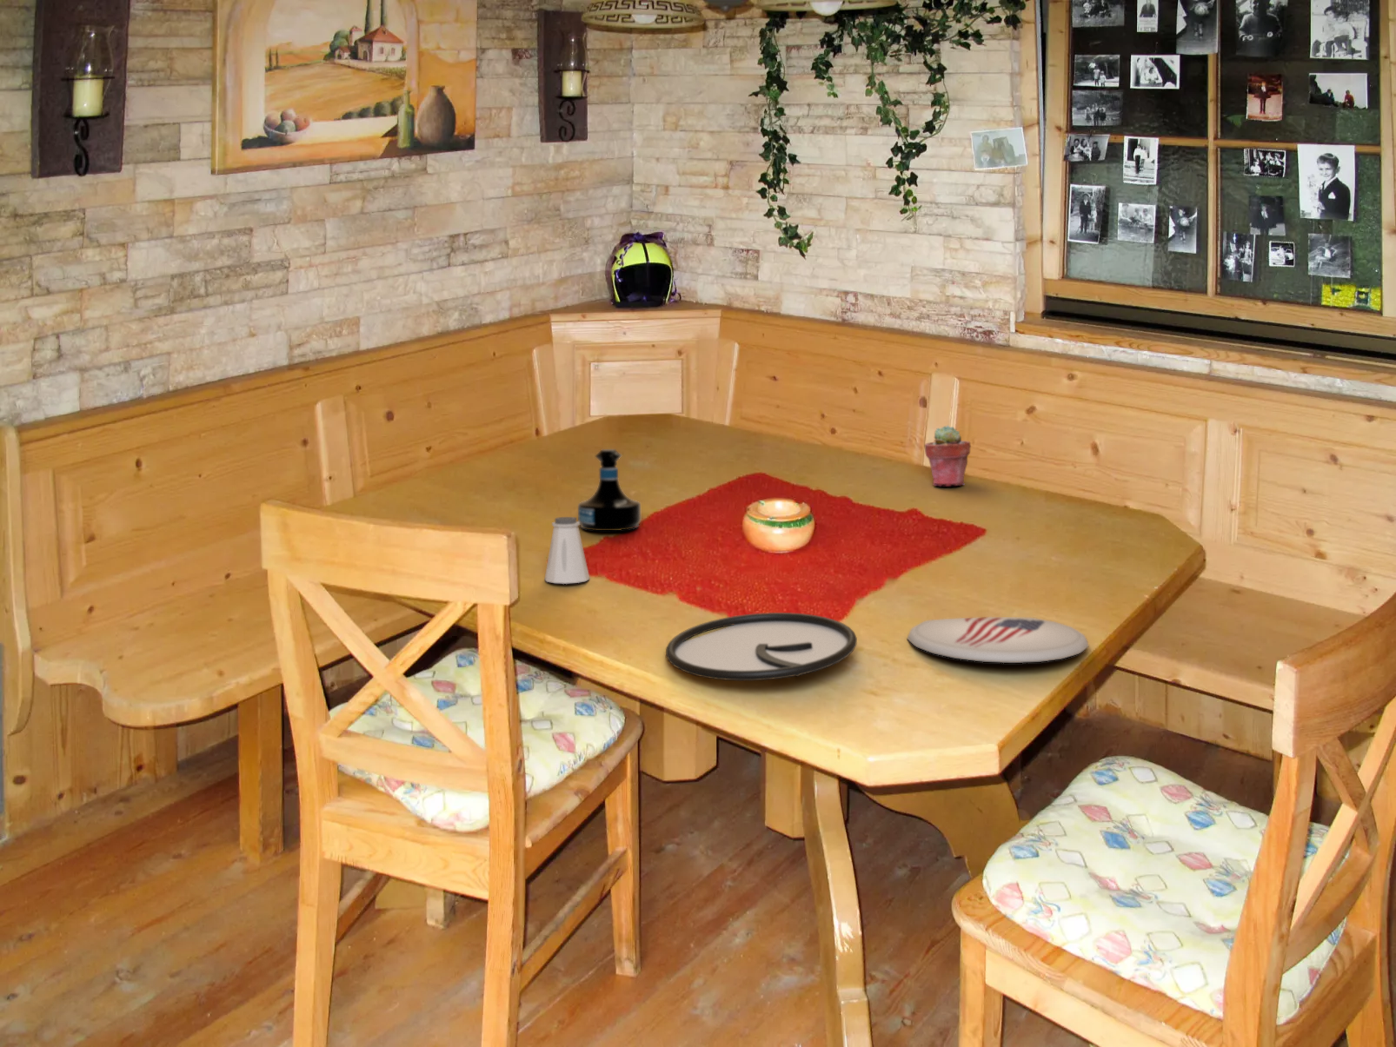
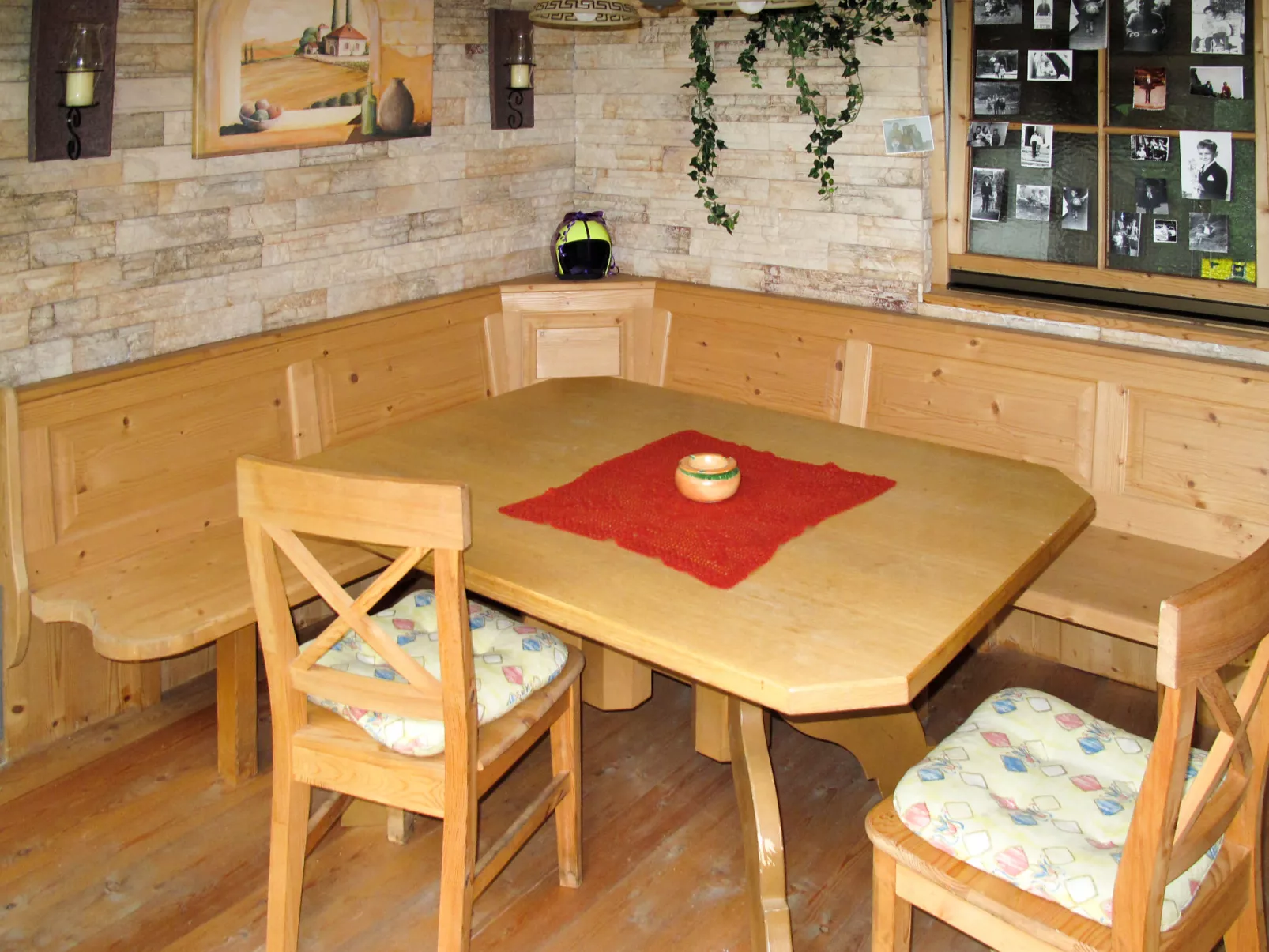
- saltshaker (565, 549)
- plate (997, 636)
- plate (760, 643)
- tequila bottle (608, 488)
- potted succulent (947, 454)
